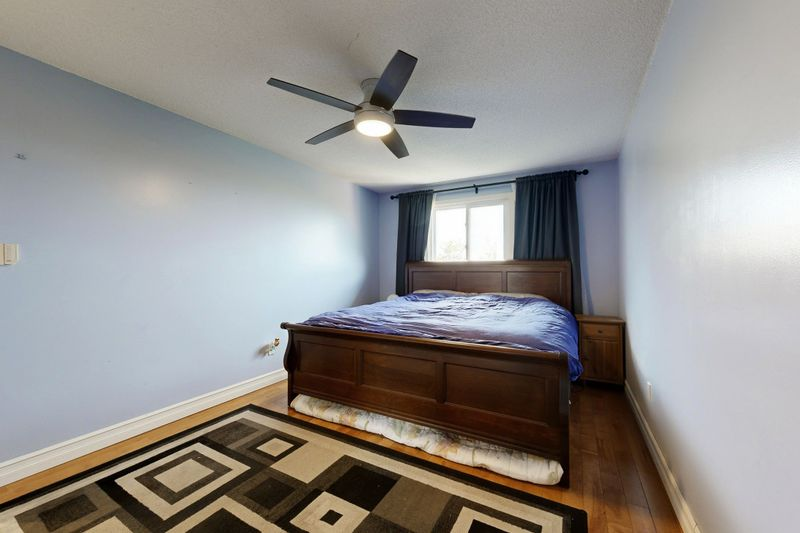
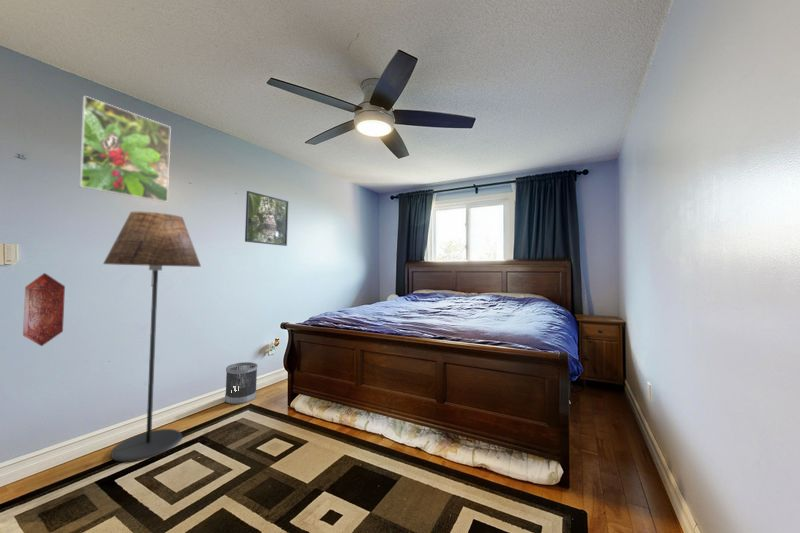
+ wastebasket (241, 382)
+ floor lamp (153, 329)
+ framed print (268, 220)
+ carved panel (43, 309)
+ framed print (129, 154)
